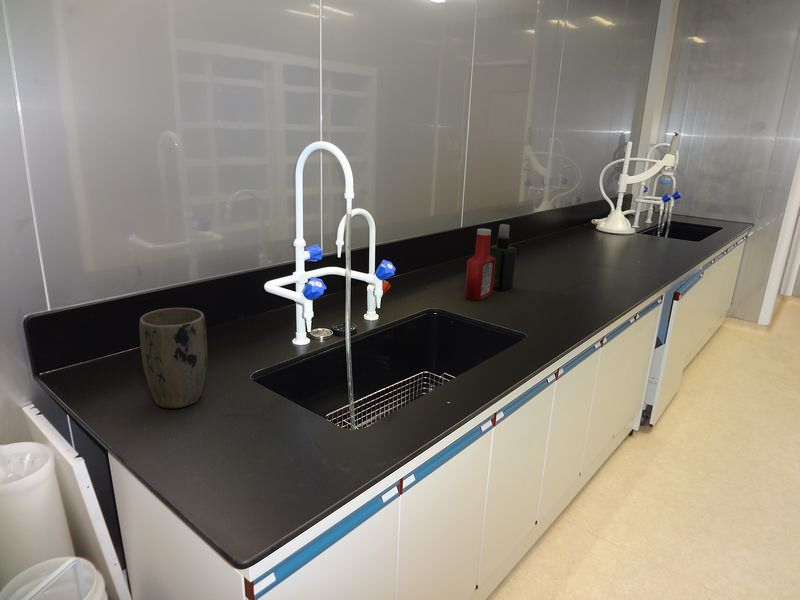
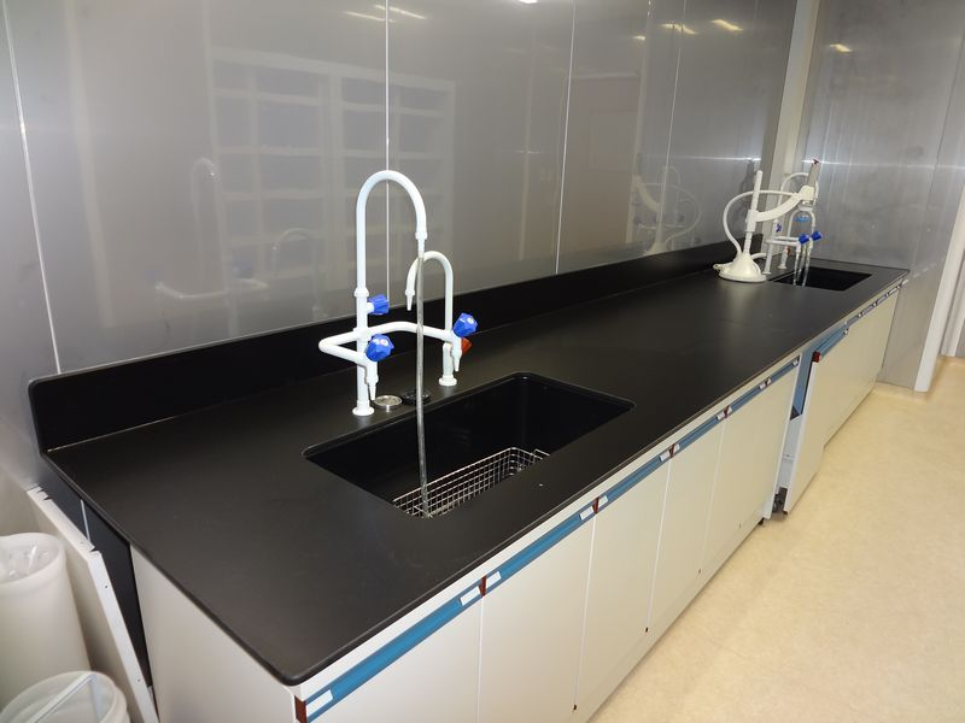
- soap bottle (481, 263)
- spray bottle (501, 256)
- plant pot (175, 358)
